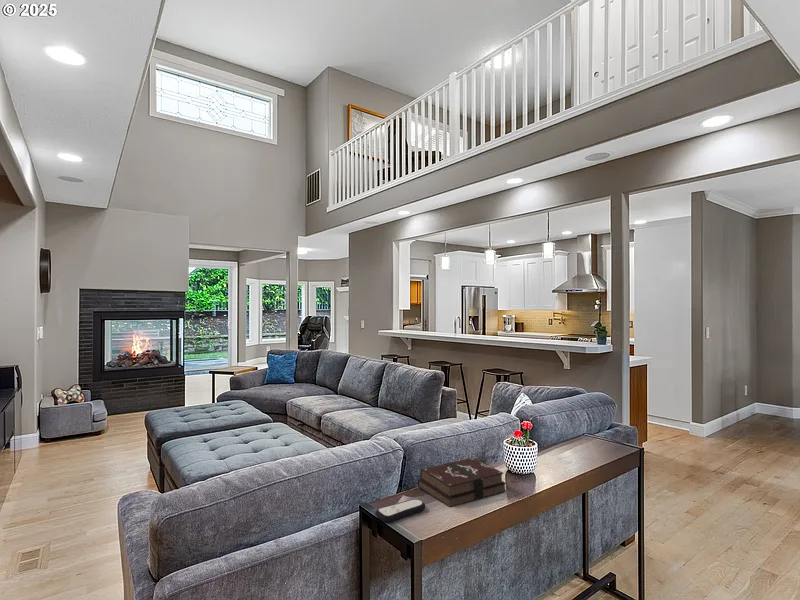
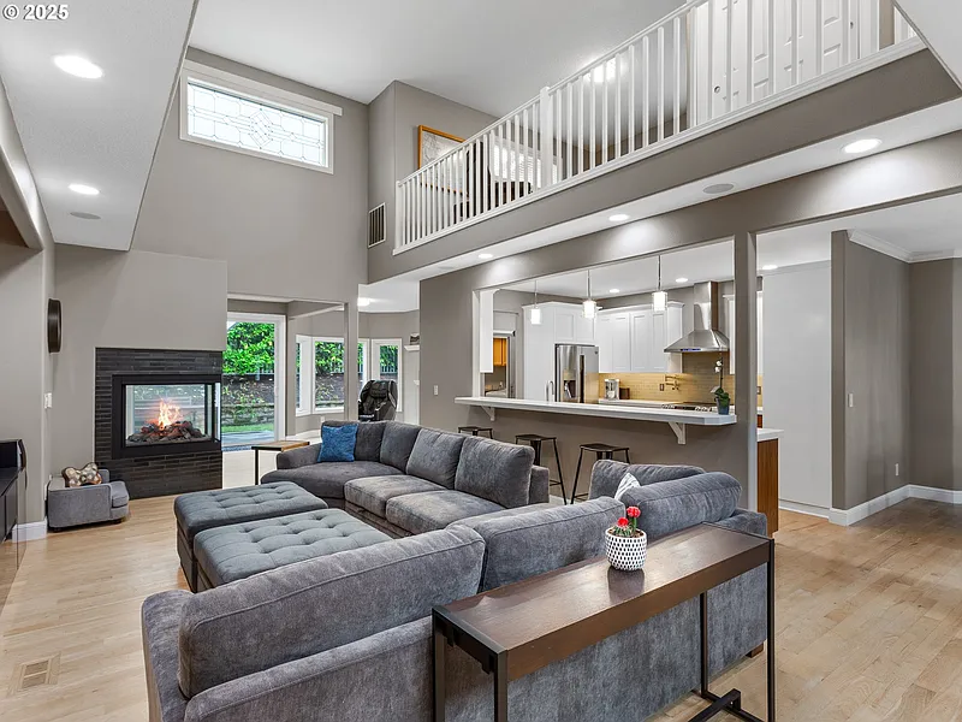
- remote control (401, 509)
- hardback book (461, 479)
